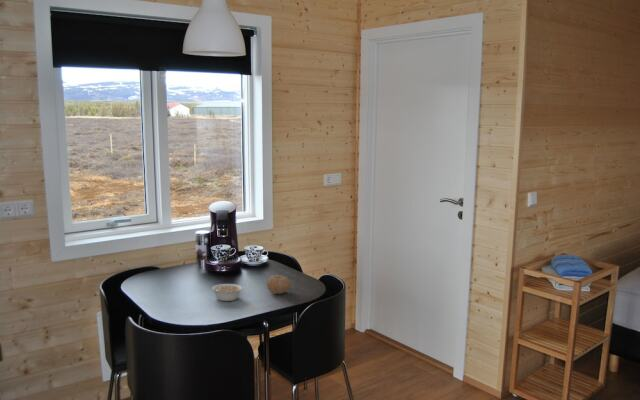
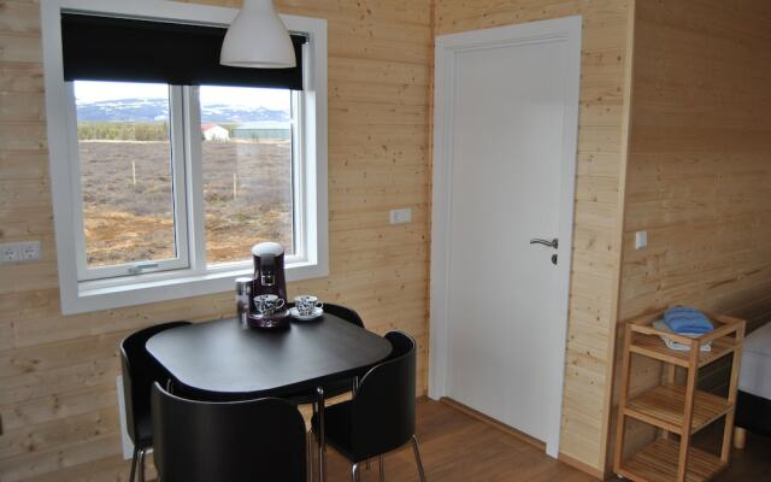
- fruit (278, 284)
- legume (228, 292)
